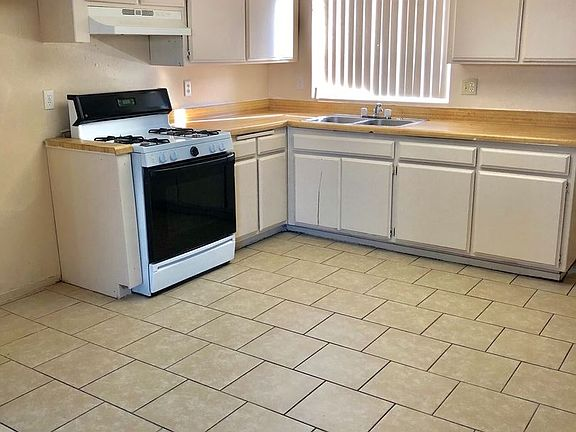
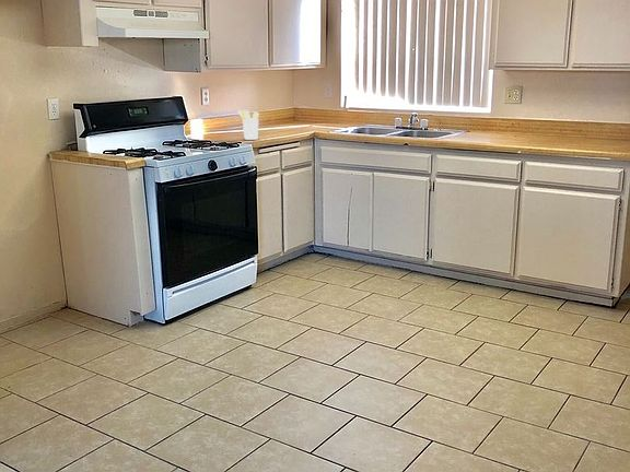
+ utensil holder (248, 123)
